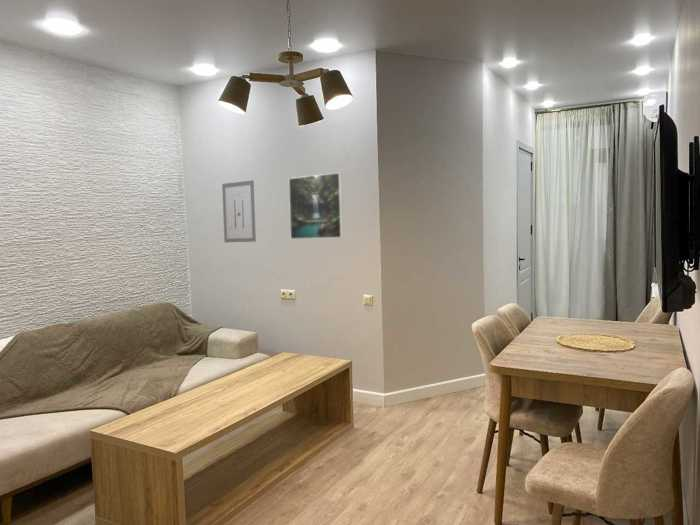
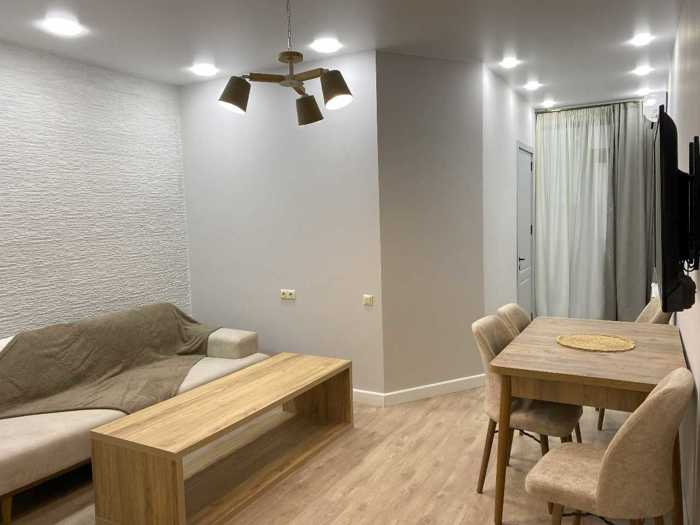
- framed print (315, 207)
- wall art (238, 212)
